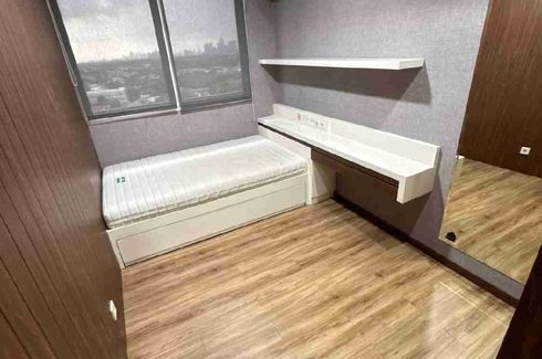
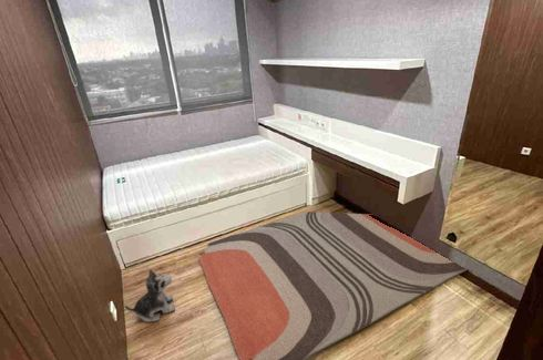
+ plush toy (148, 292)
+ rug (331, 251)
